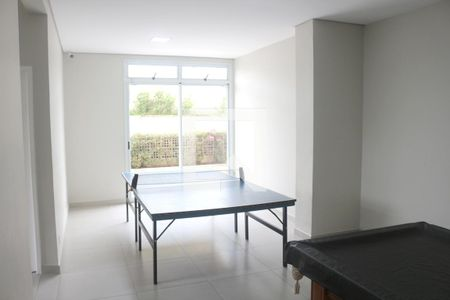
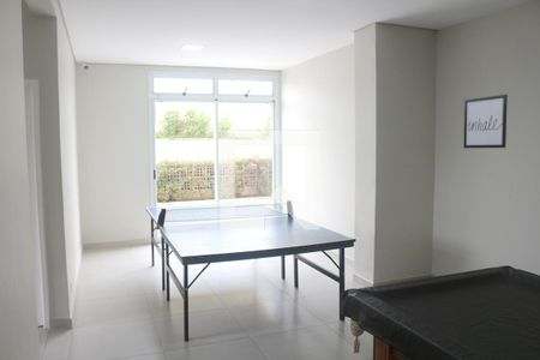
+ wall art (484, 122)
